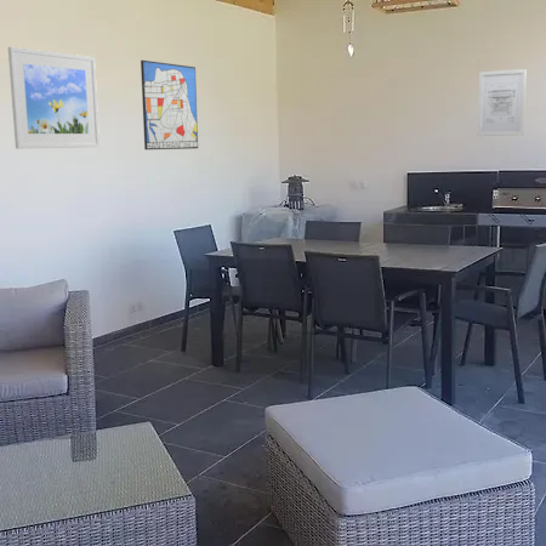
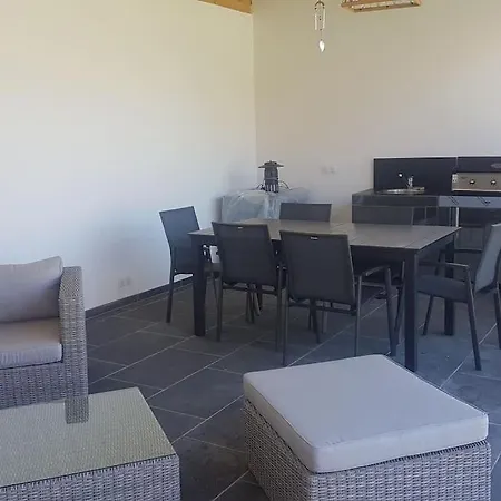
- wall art (501, 103)
- wall art (171, 107)
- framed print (57, 101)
